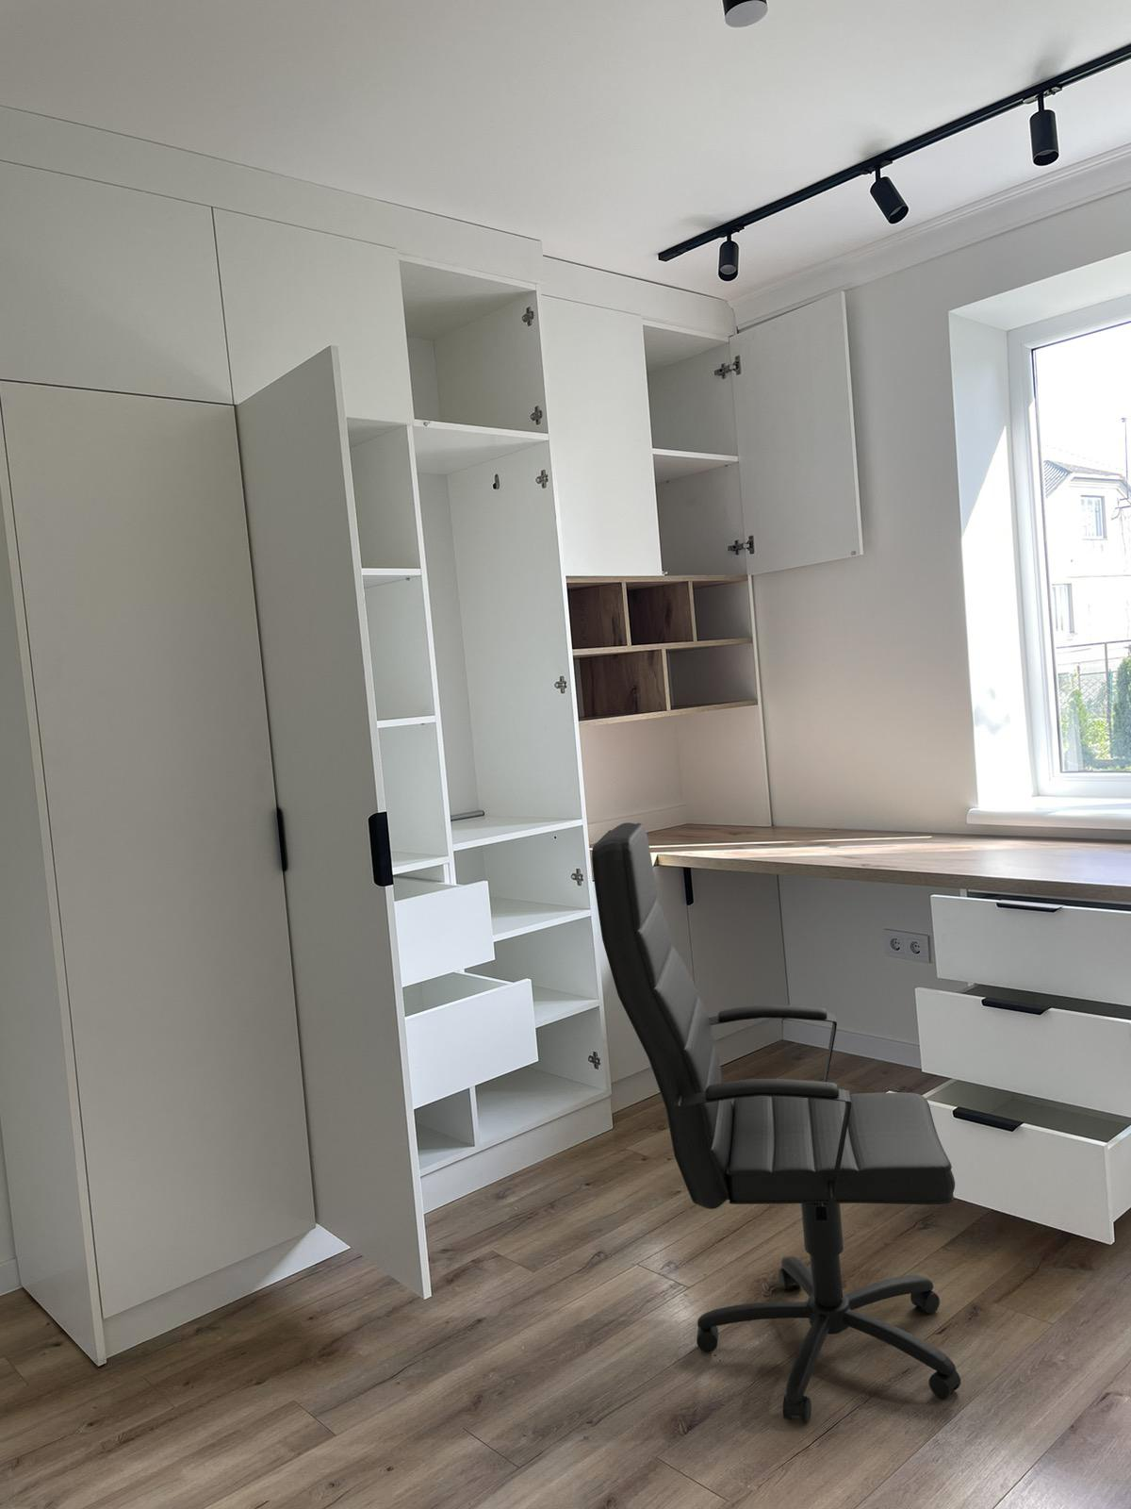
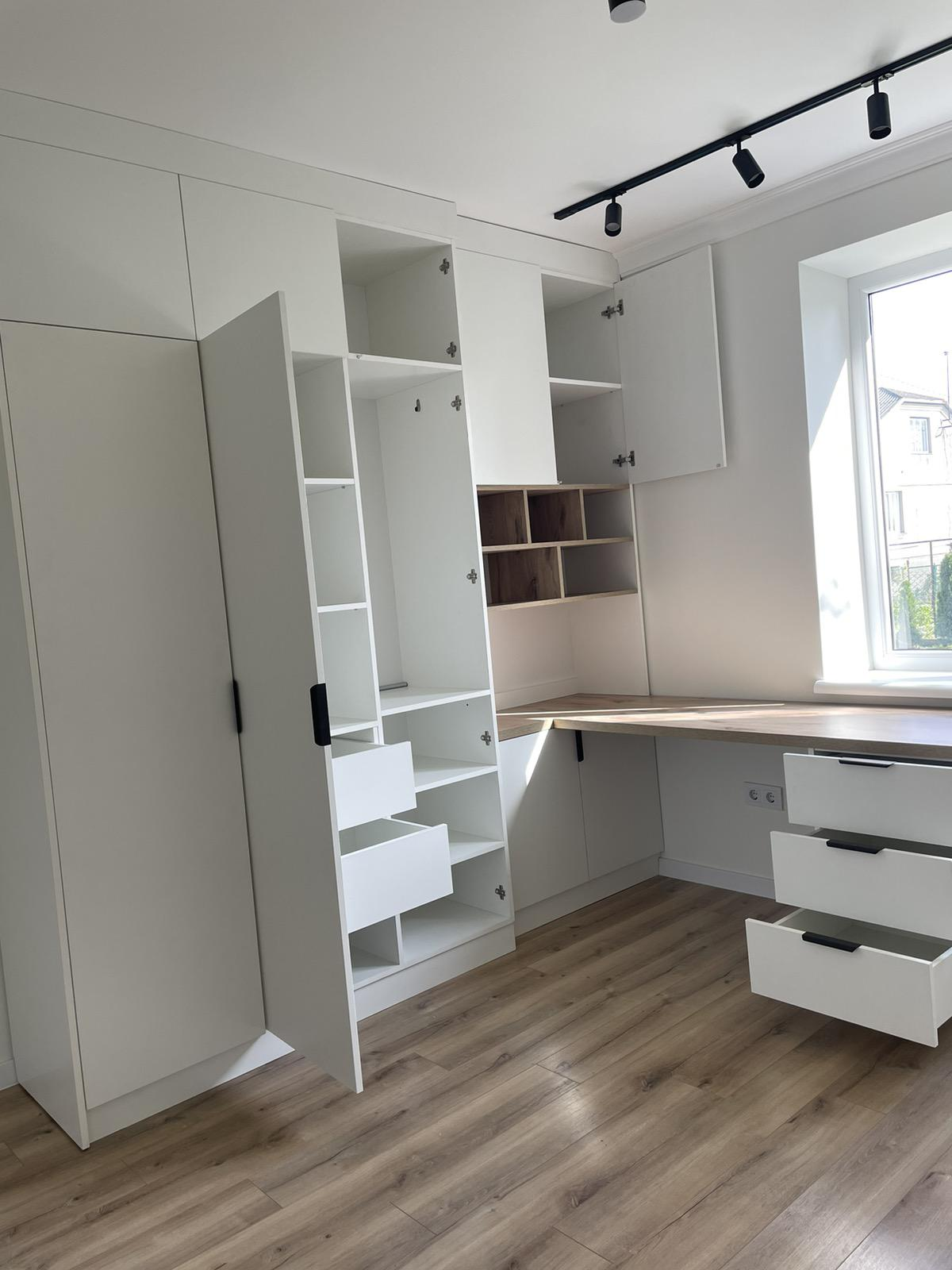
- office chair (777, 1086)
